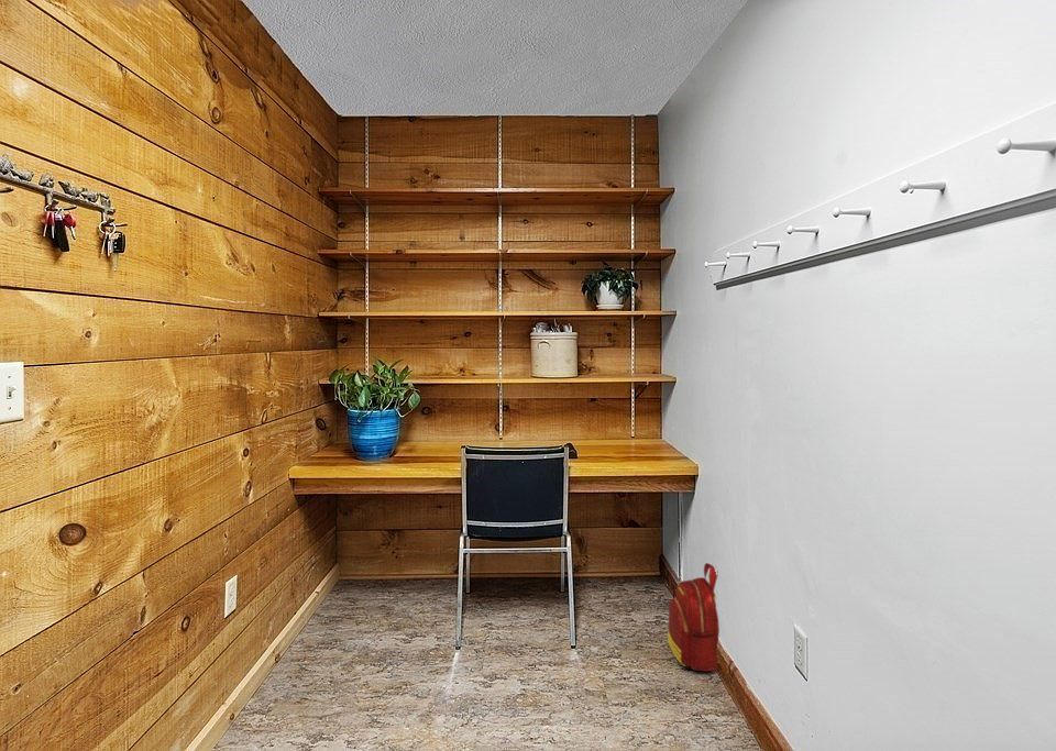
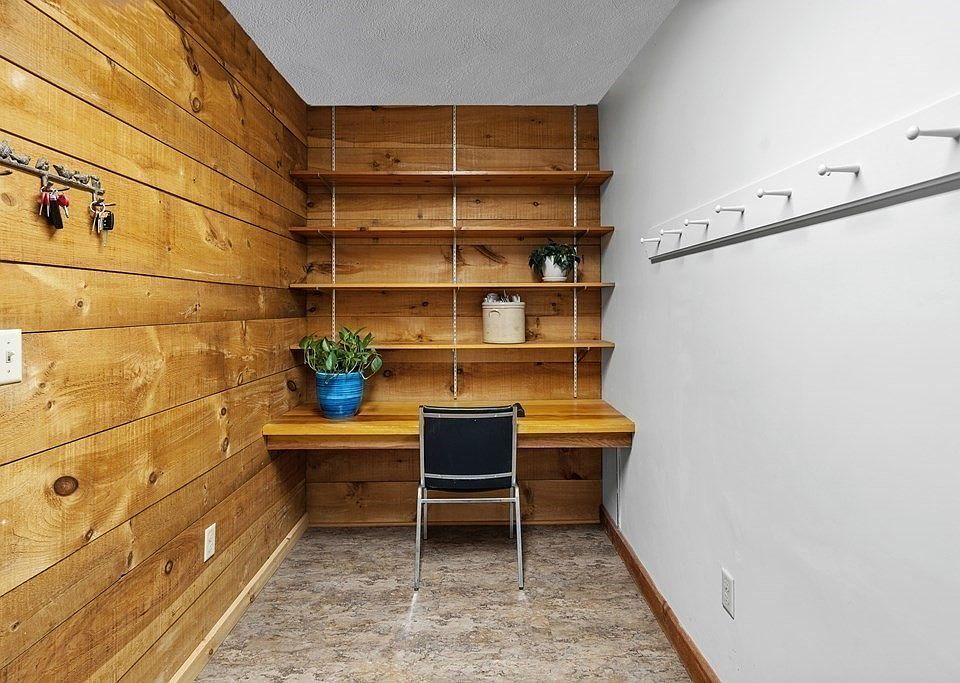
- backpack (693, 610)
